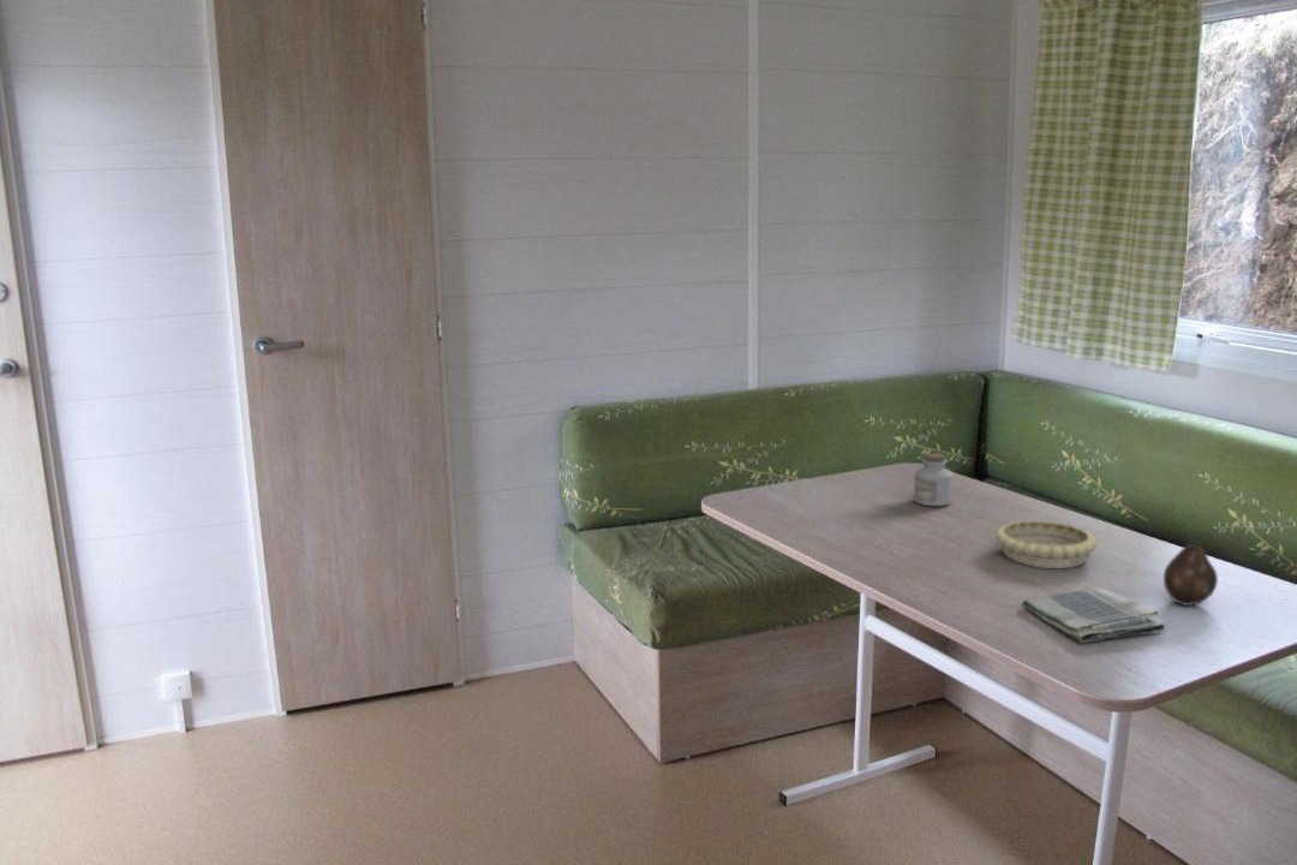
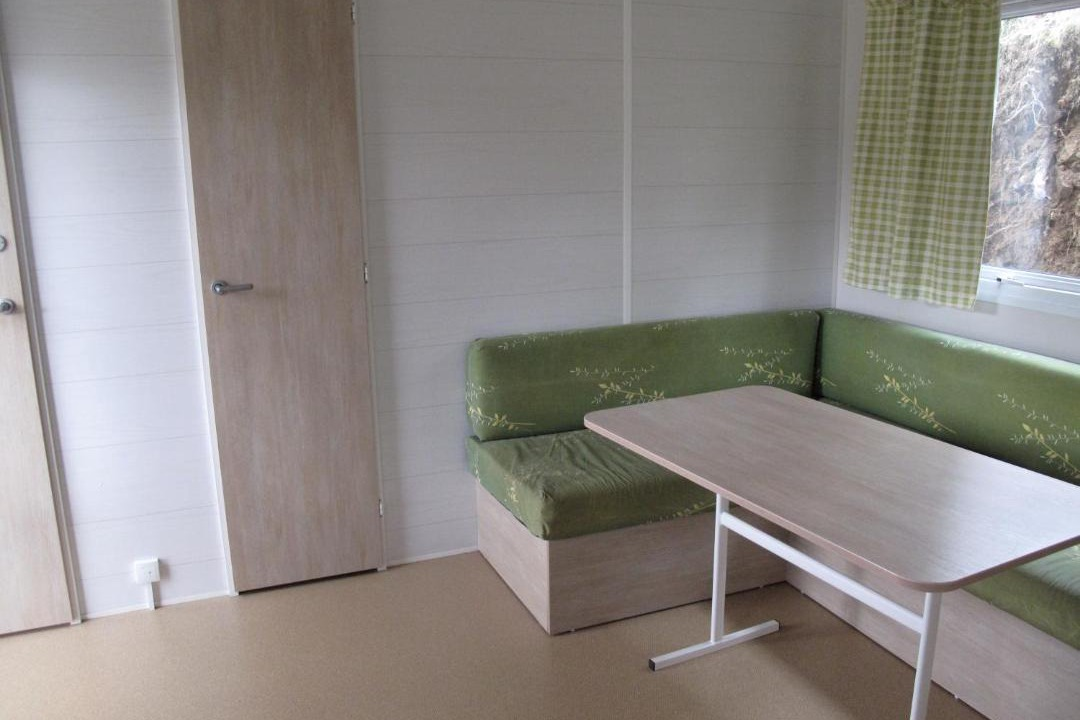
- jar (933, 478)
- dish towel (1093, 612)
- decorative bowl (1045, 543)
- fruit (1190, 572)
